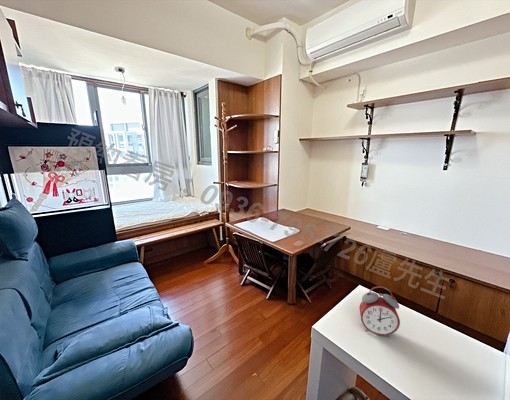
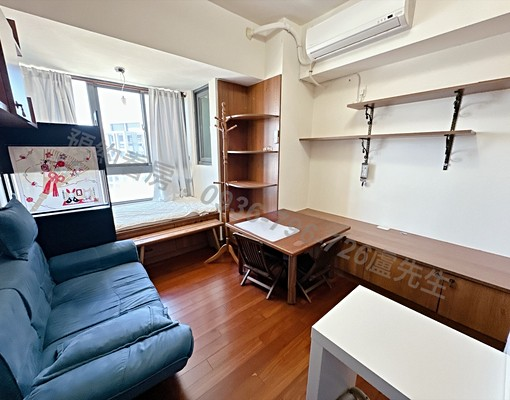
- alarm clock (379, 308)
